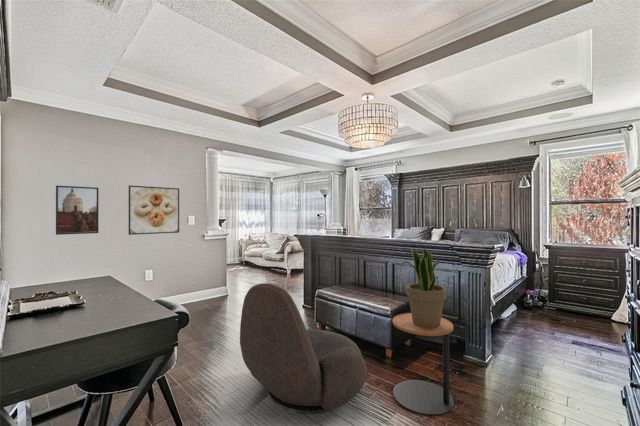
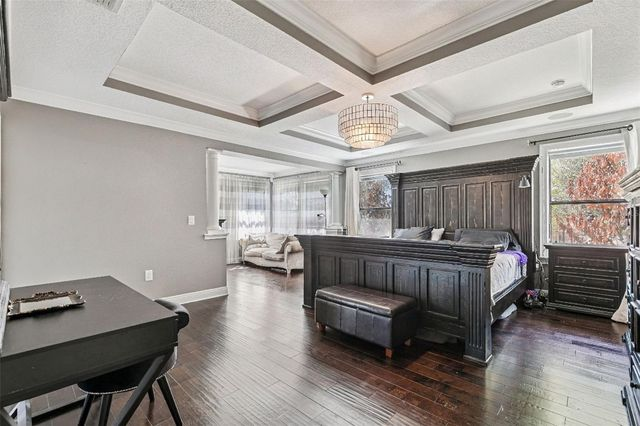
- potted plant (422, 284)
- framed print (78, 210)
- armchair (304, 332)
- side table (421, 380)
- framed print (155, 210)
